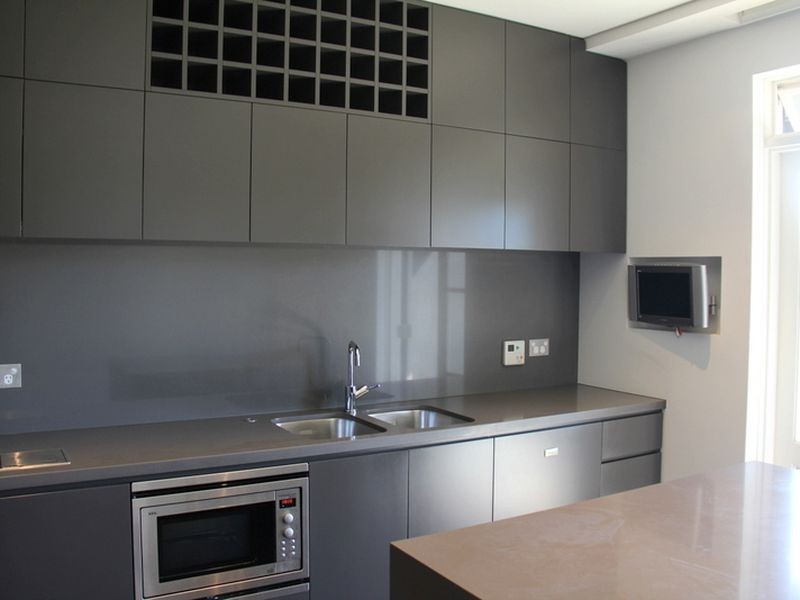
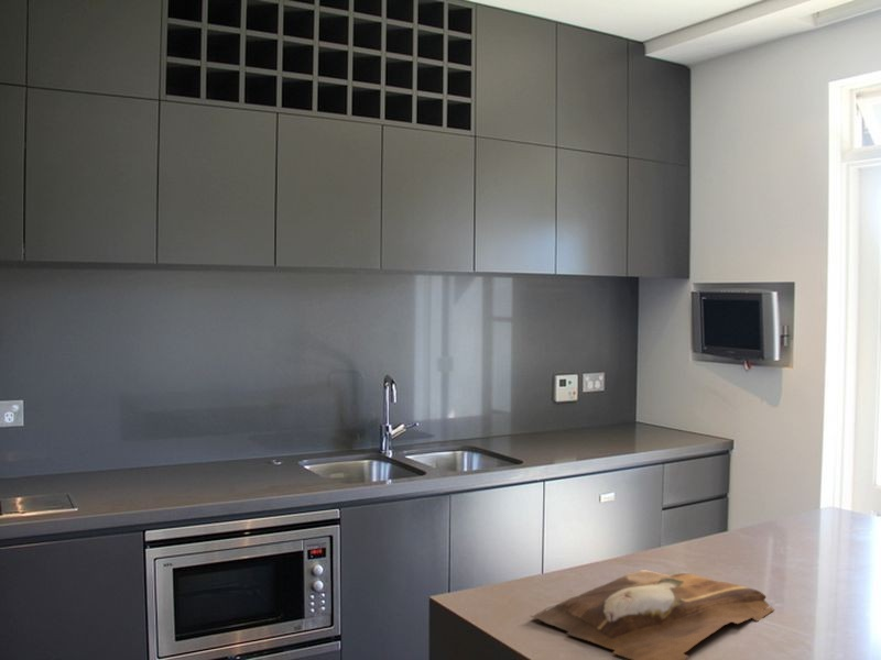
+ cutting board (652, 601)
